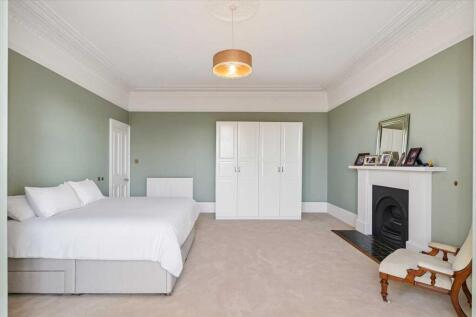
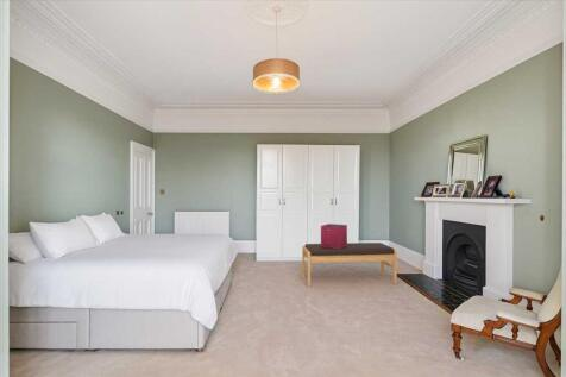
+ storage bin (333, 235)
+ bench (347, 260)
